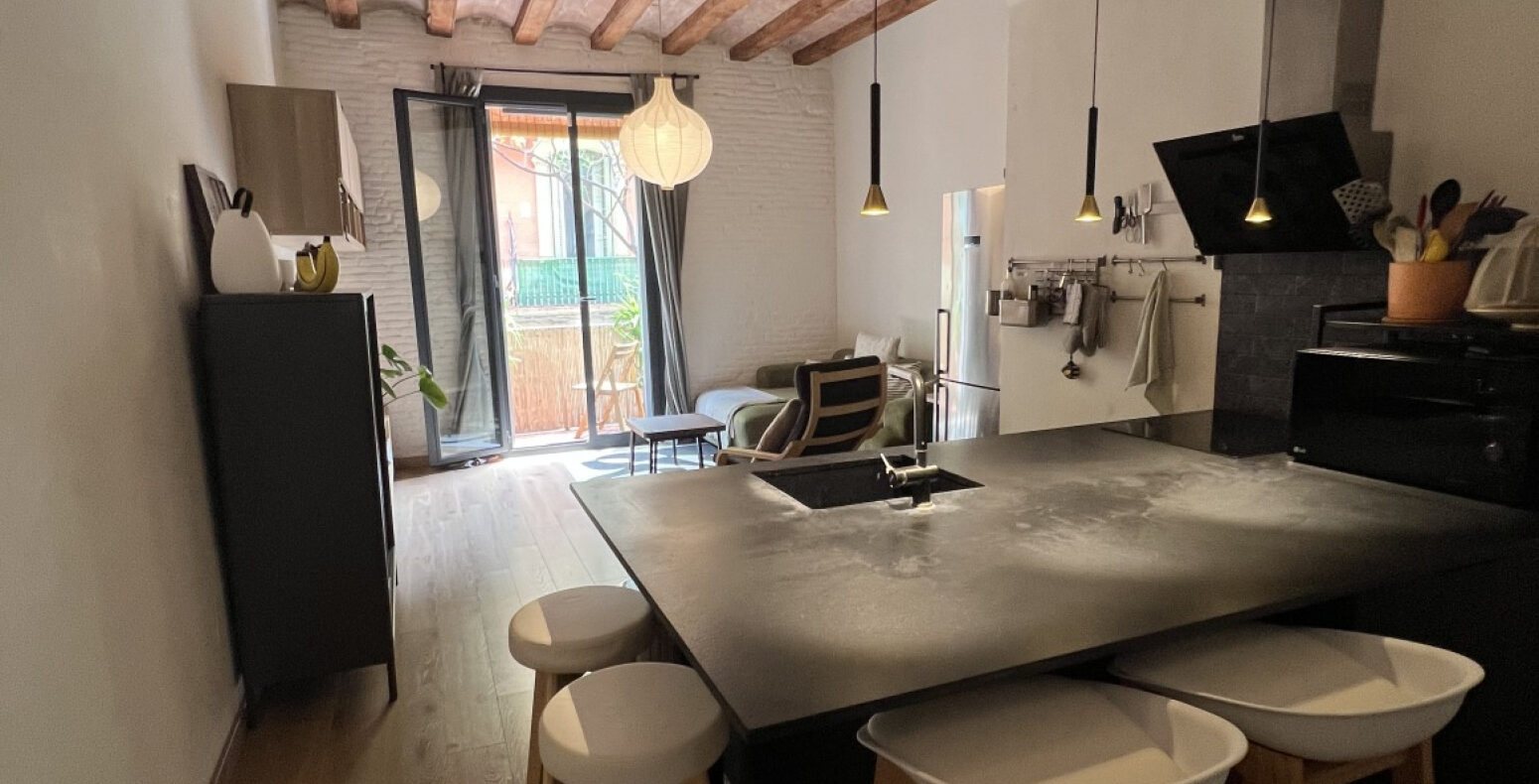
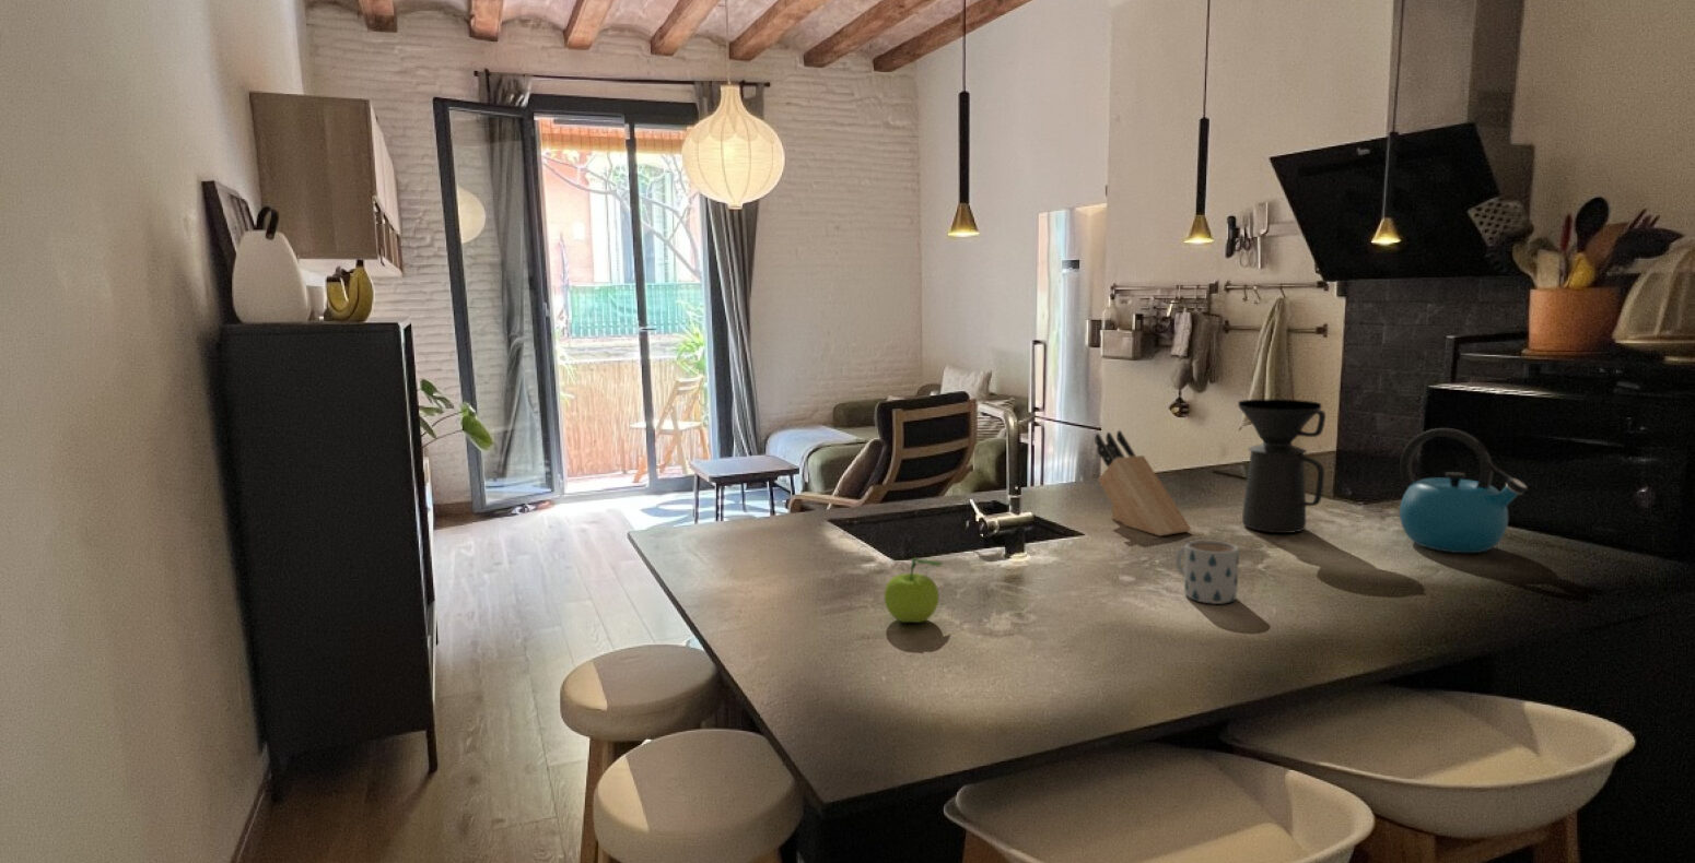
+ kettle (1460, 489)
+ coffee maker (1276, 466)
+ knife block (1138, 480)
+ fruit (919, 588)
+ mug (1203, 569)
